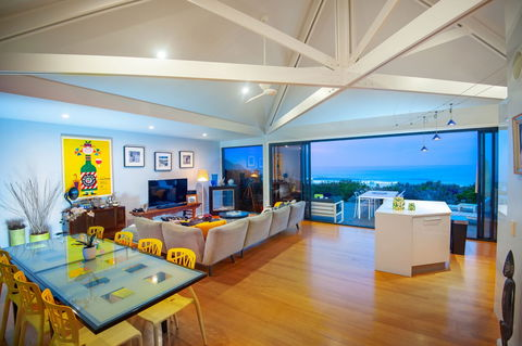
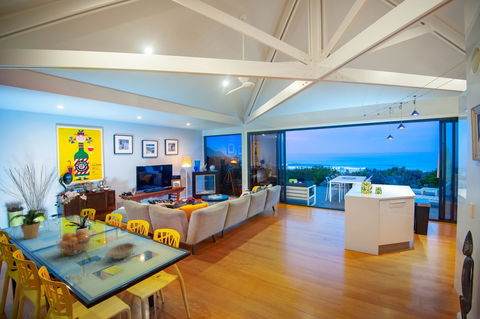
+ potted plant (31, 224)
+ fruit basket (74, 242)
+ decorative bowl (121, 252)
